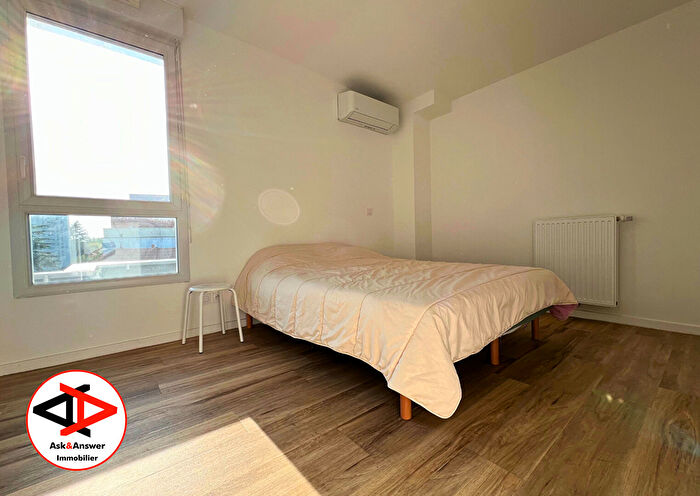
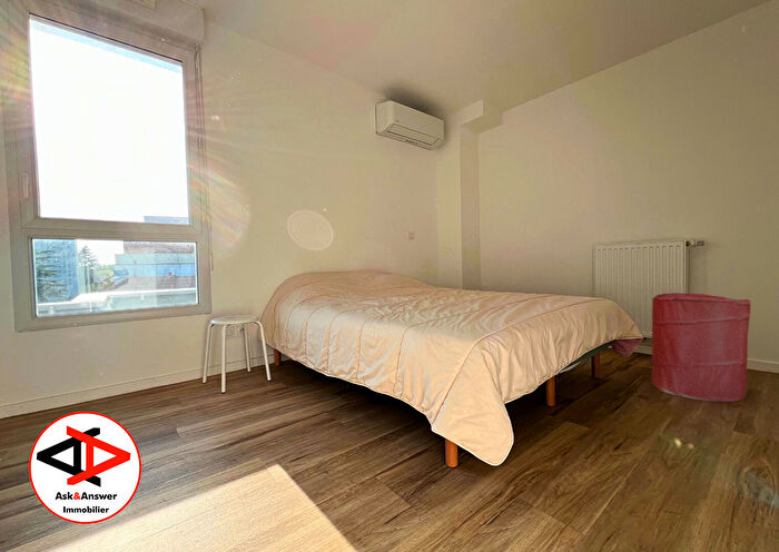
+ laundry hamper (698, 342)
